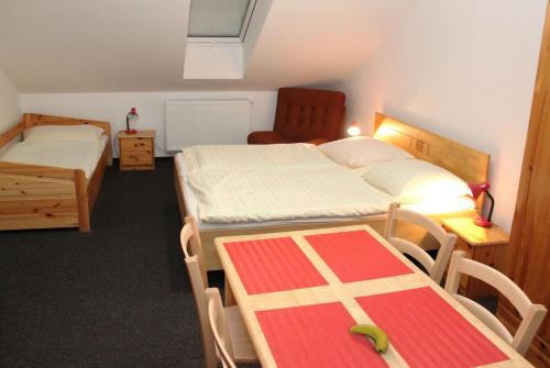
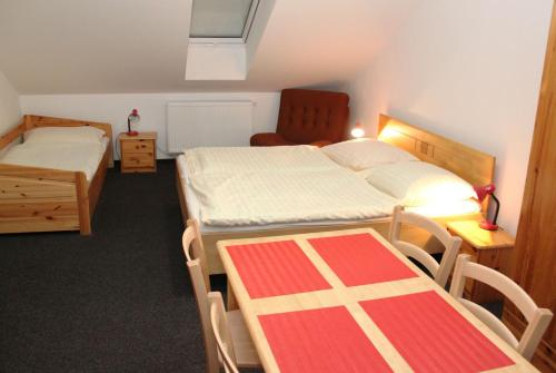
- banana (372, 335)
